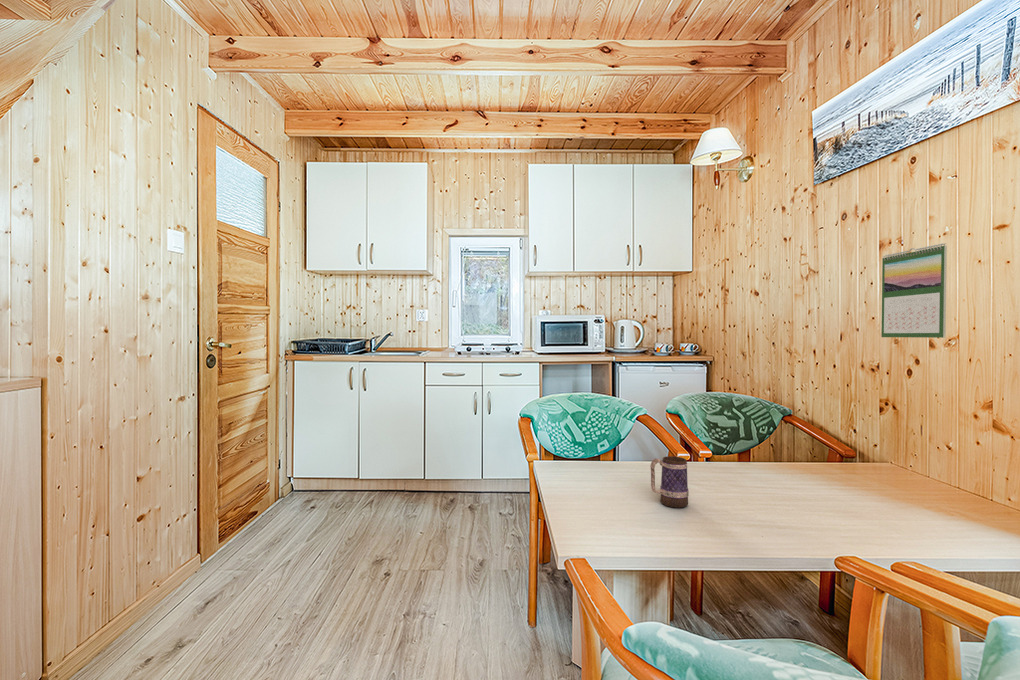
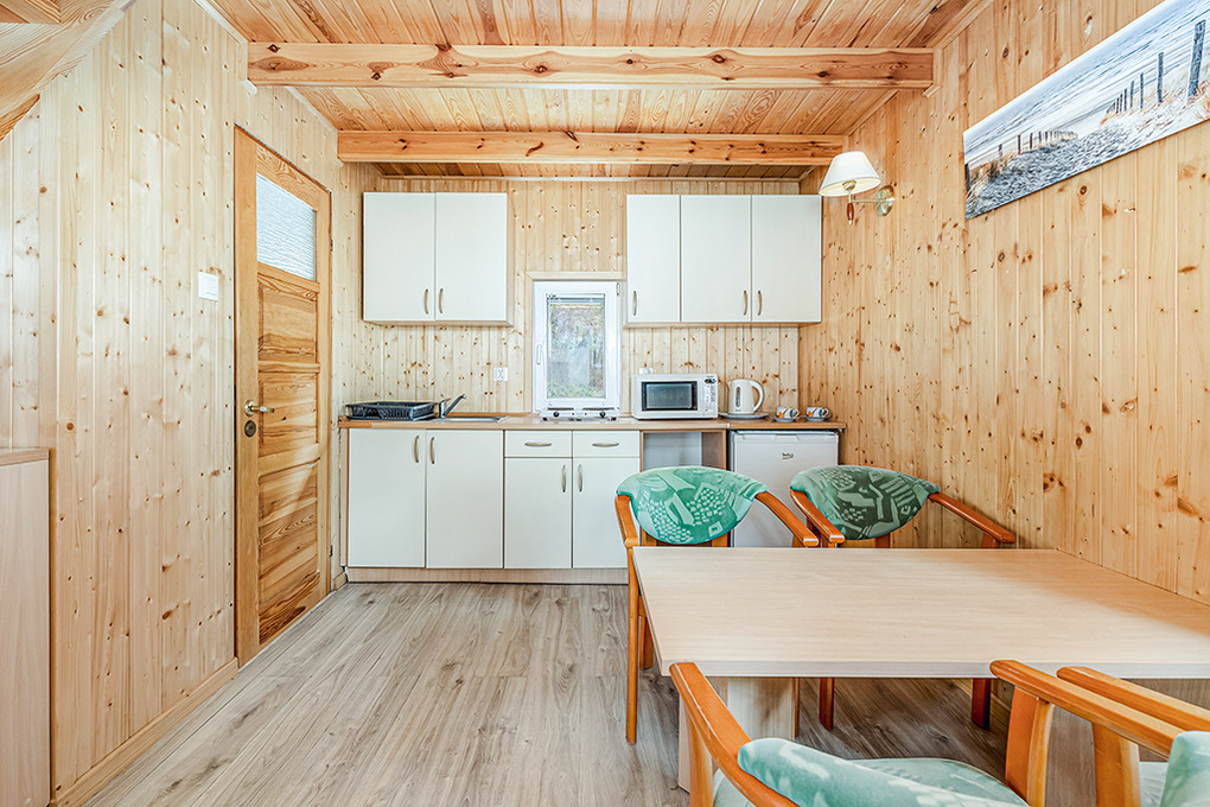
- calendar (911, 292)
- mug (668, 480)
